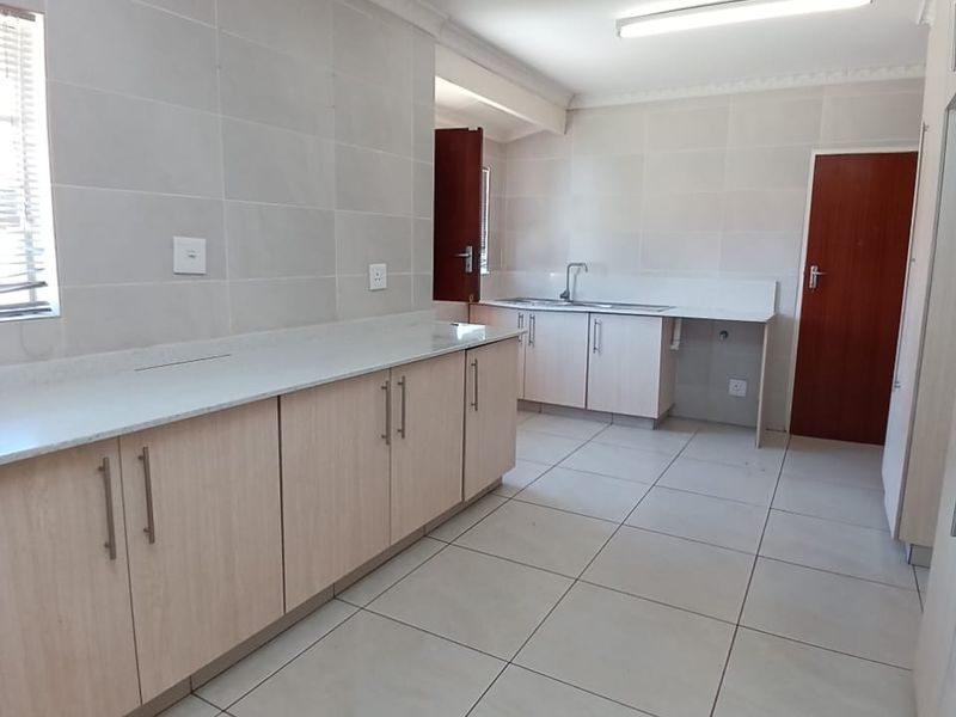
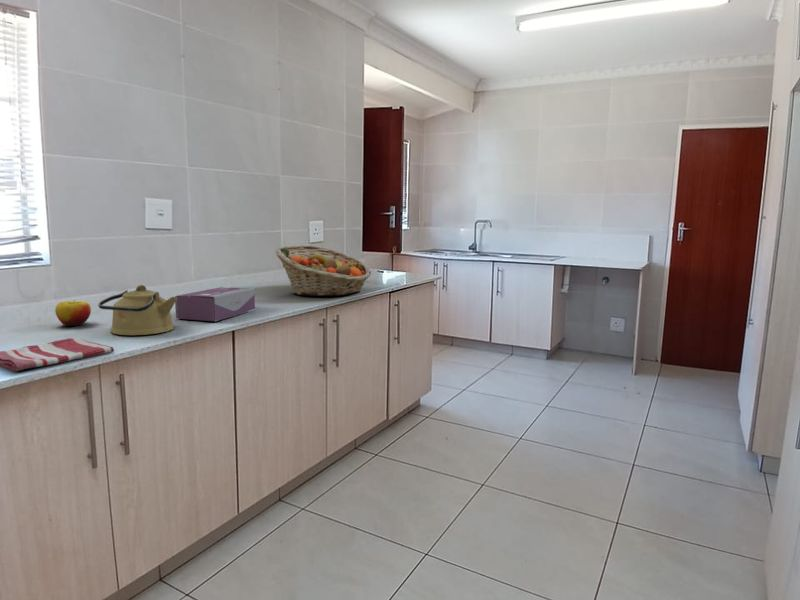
+ tissue box (217, 302)
+ fruit basket (324, 269)
+ apple (73, 312)
+ dish towel (51, 351)
+ kettle (146, 307)
